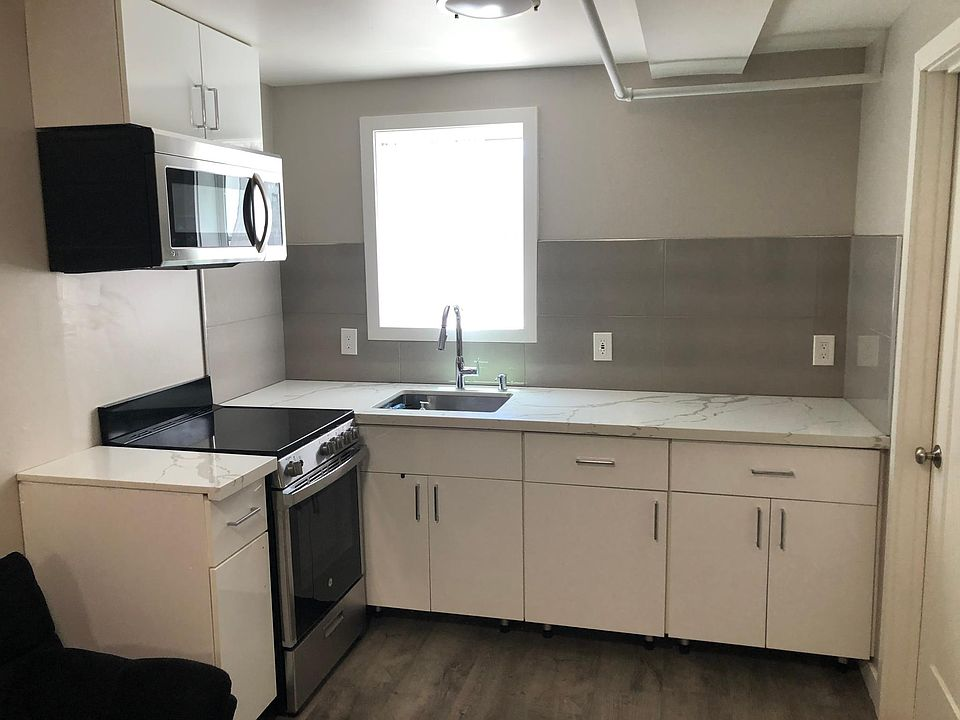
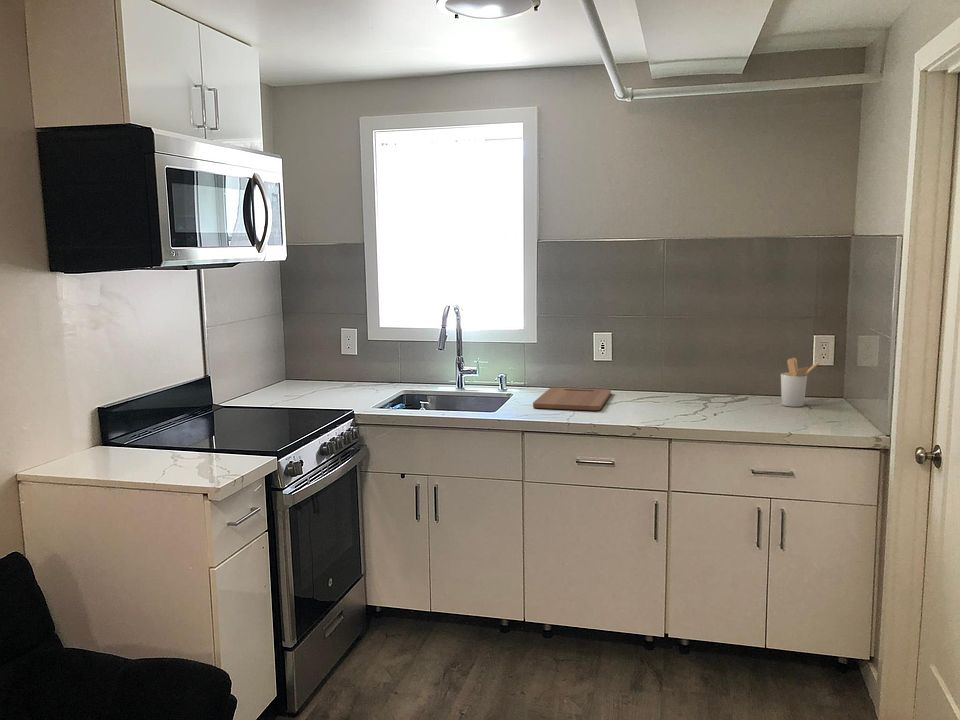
+ utensil holder (800, 382)
+ cutting board (573, 398)
